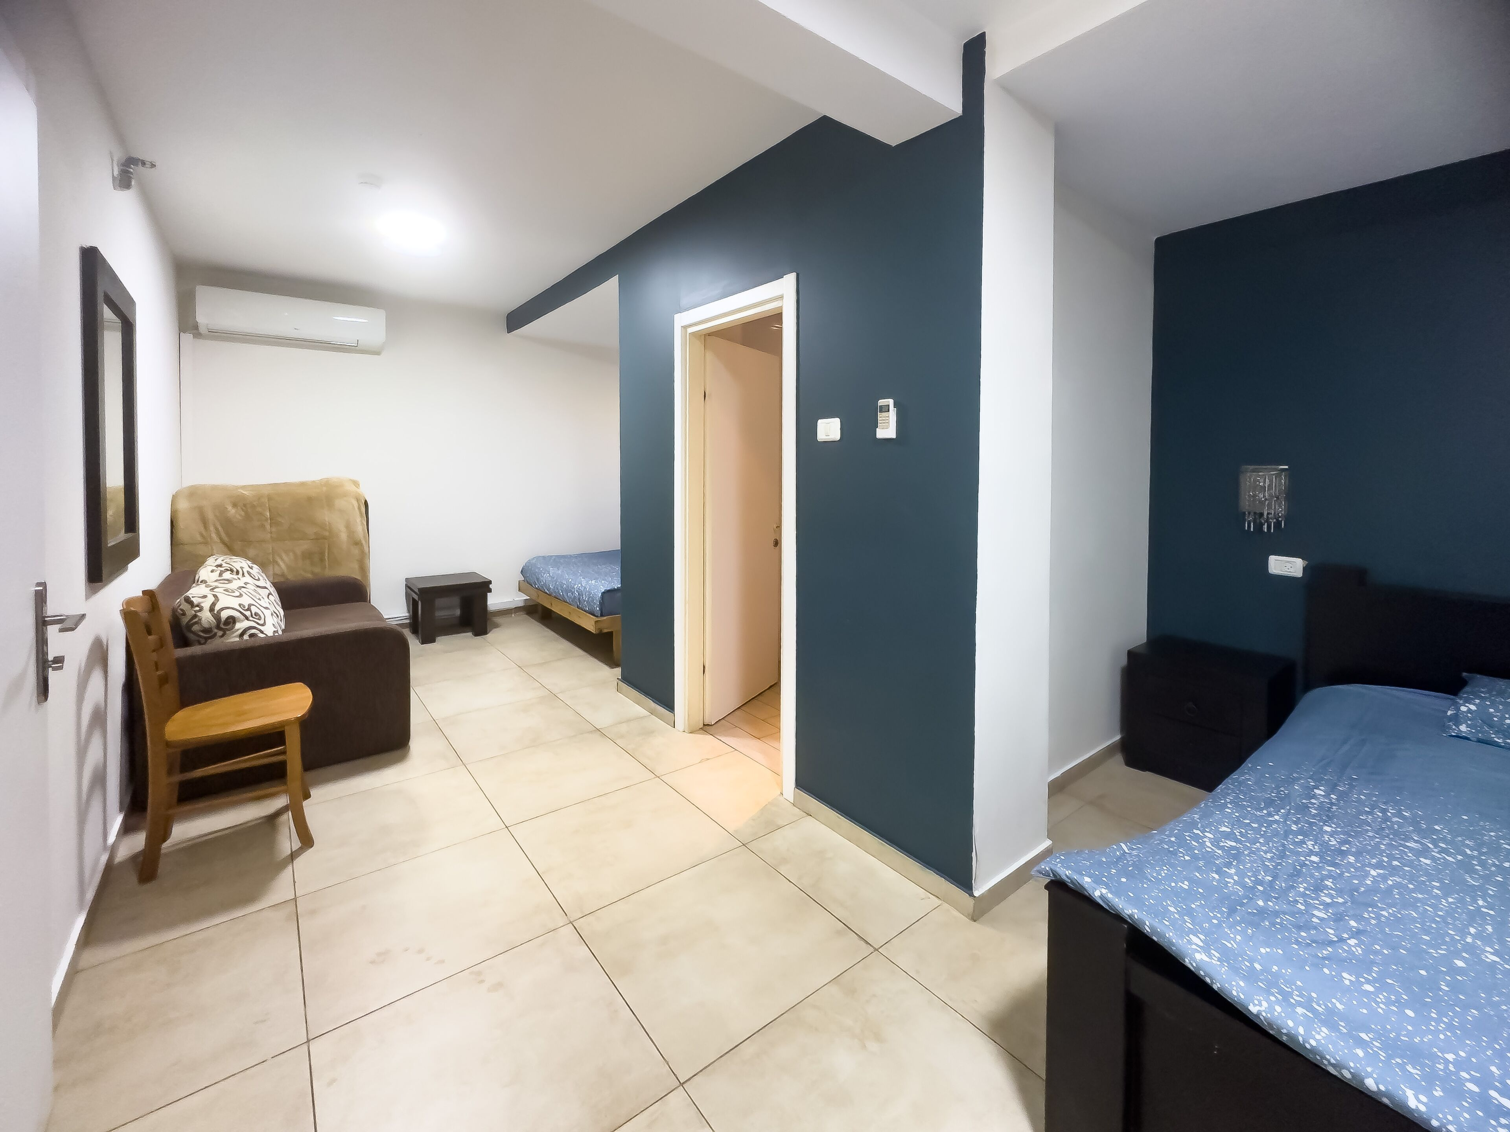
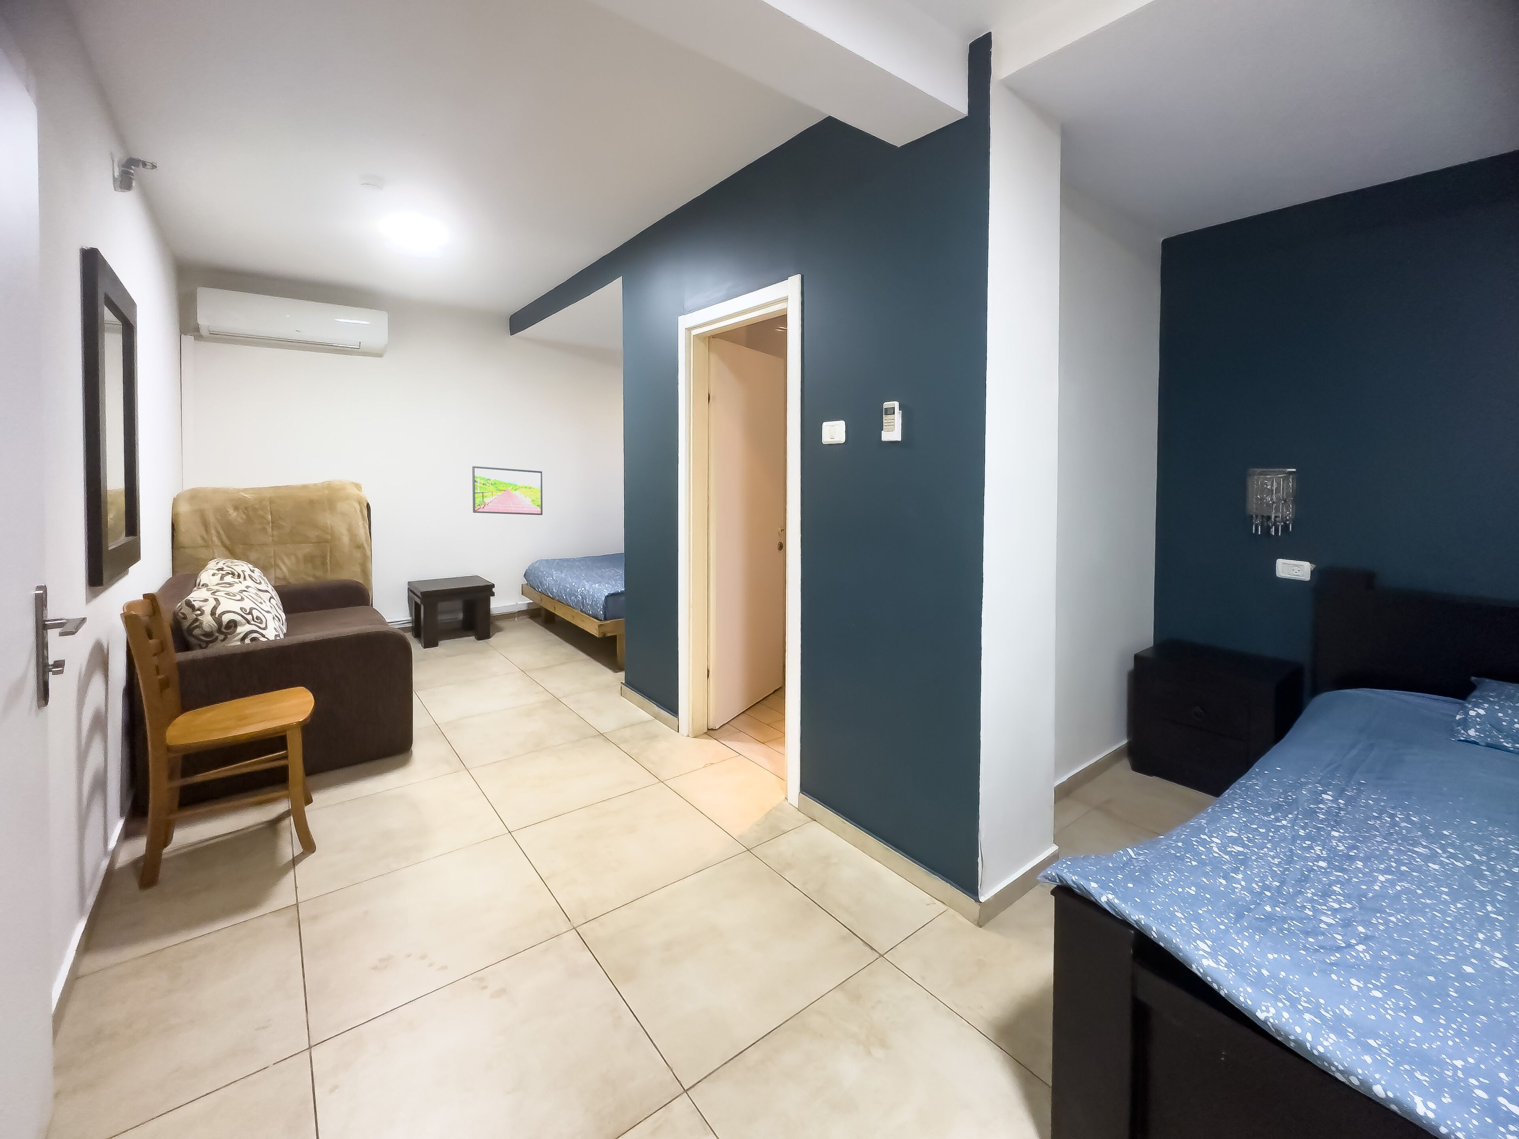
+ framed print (508, 492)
